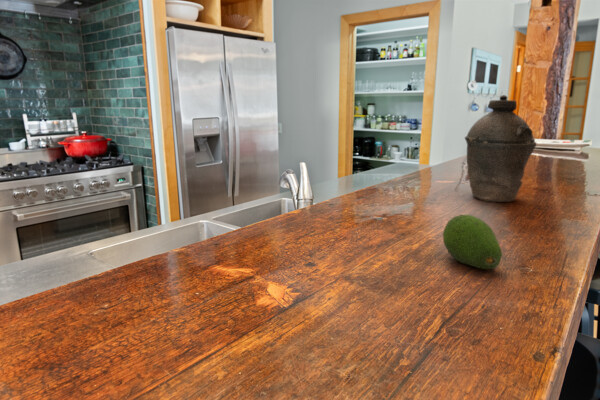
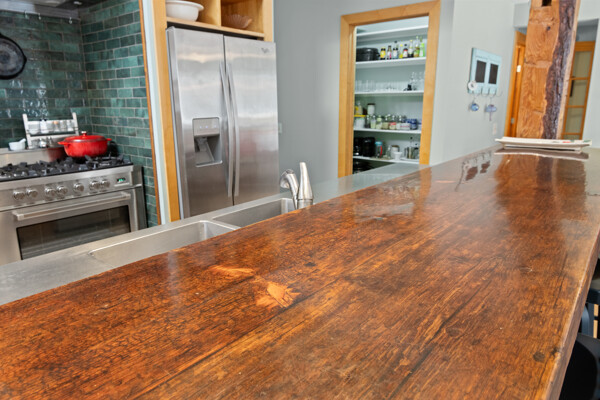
- fruit (473, 240)
- kettle (498, 148)
